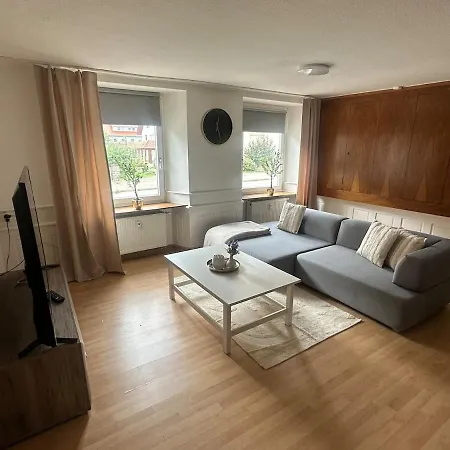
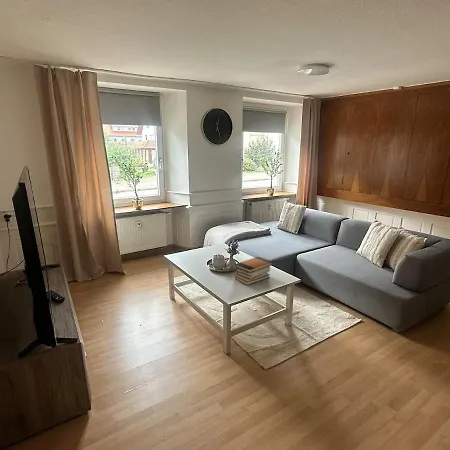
+ book stack (253, 270)
